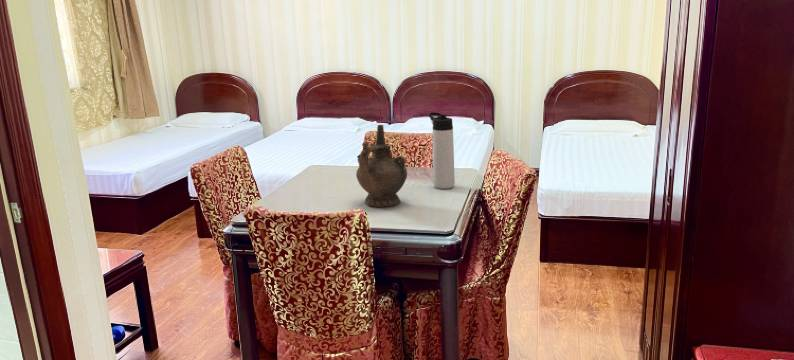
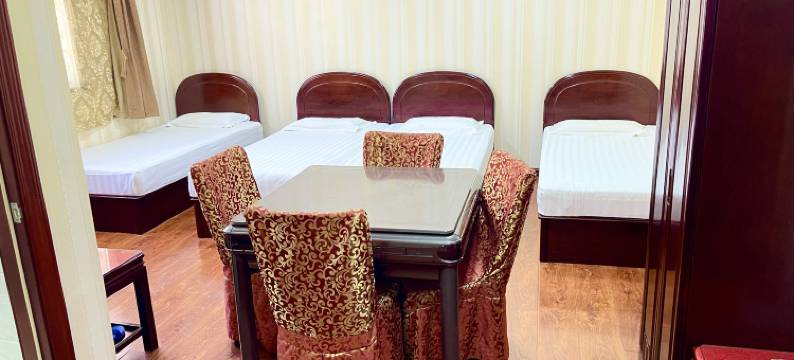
- ceremonial vessel (379, 164)
- thermos bottle (440, 150)
